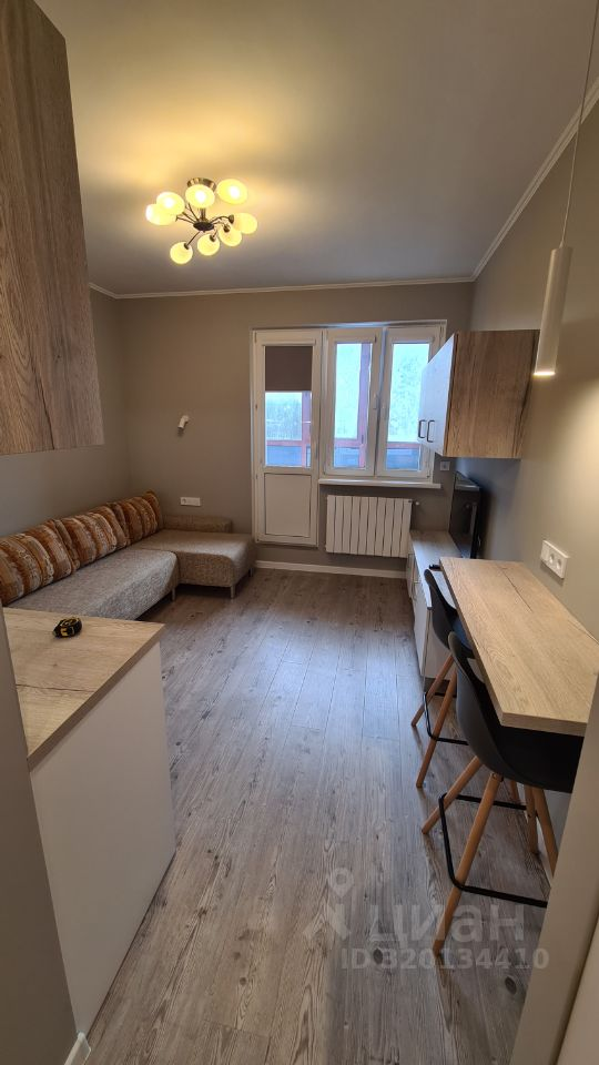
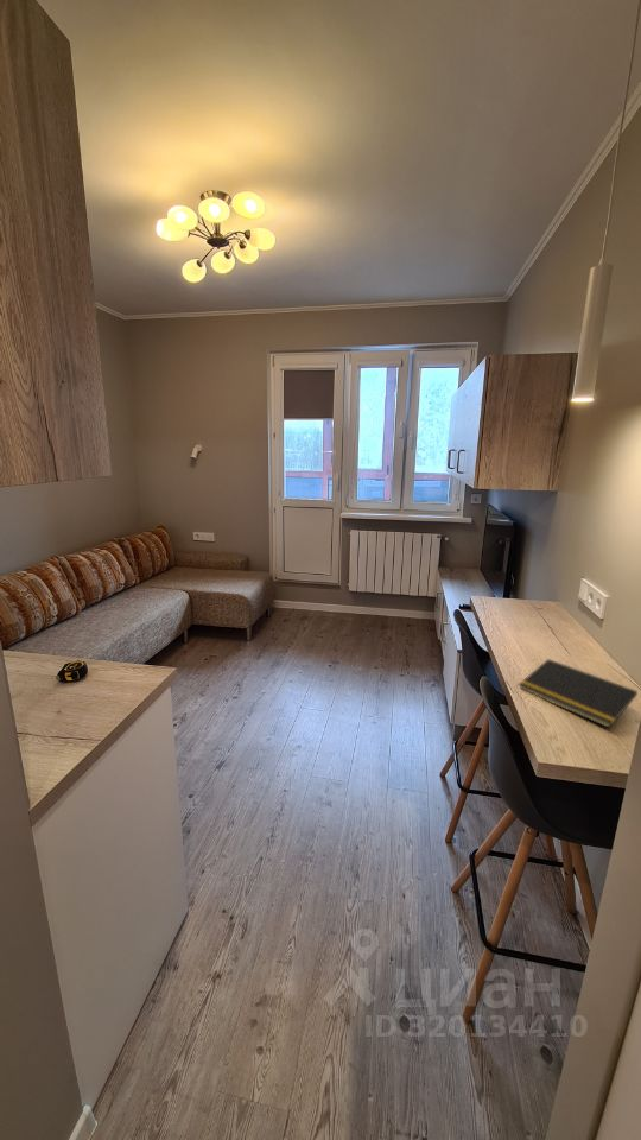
+ notepad (575, 689)
